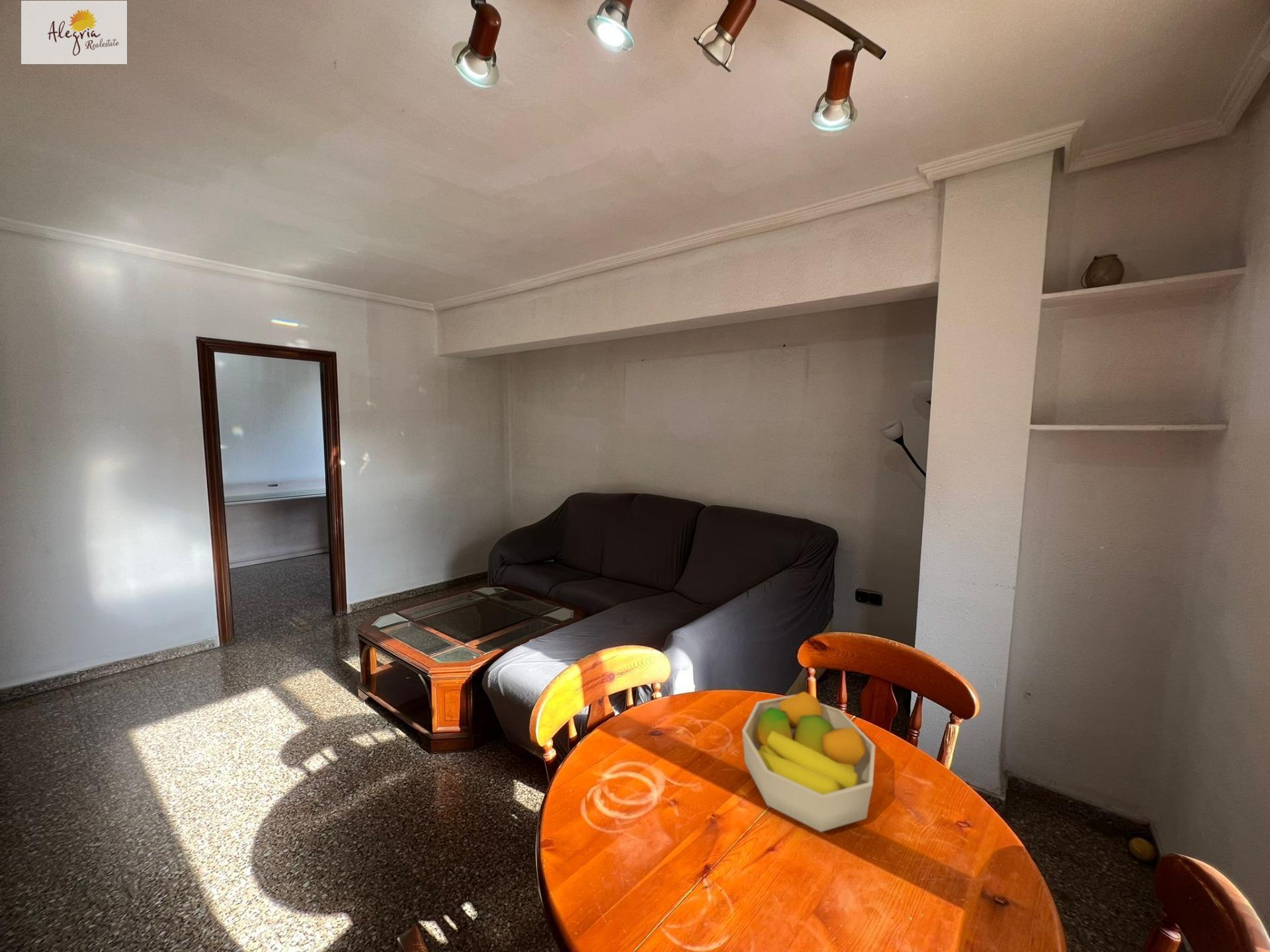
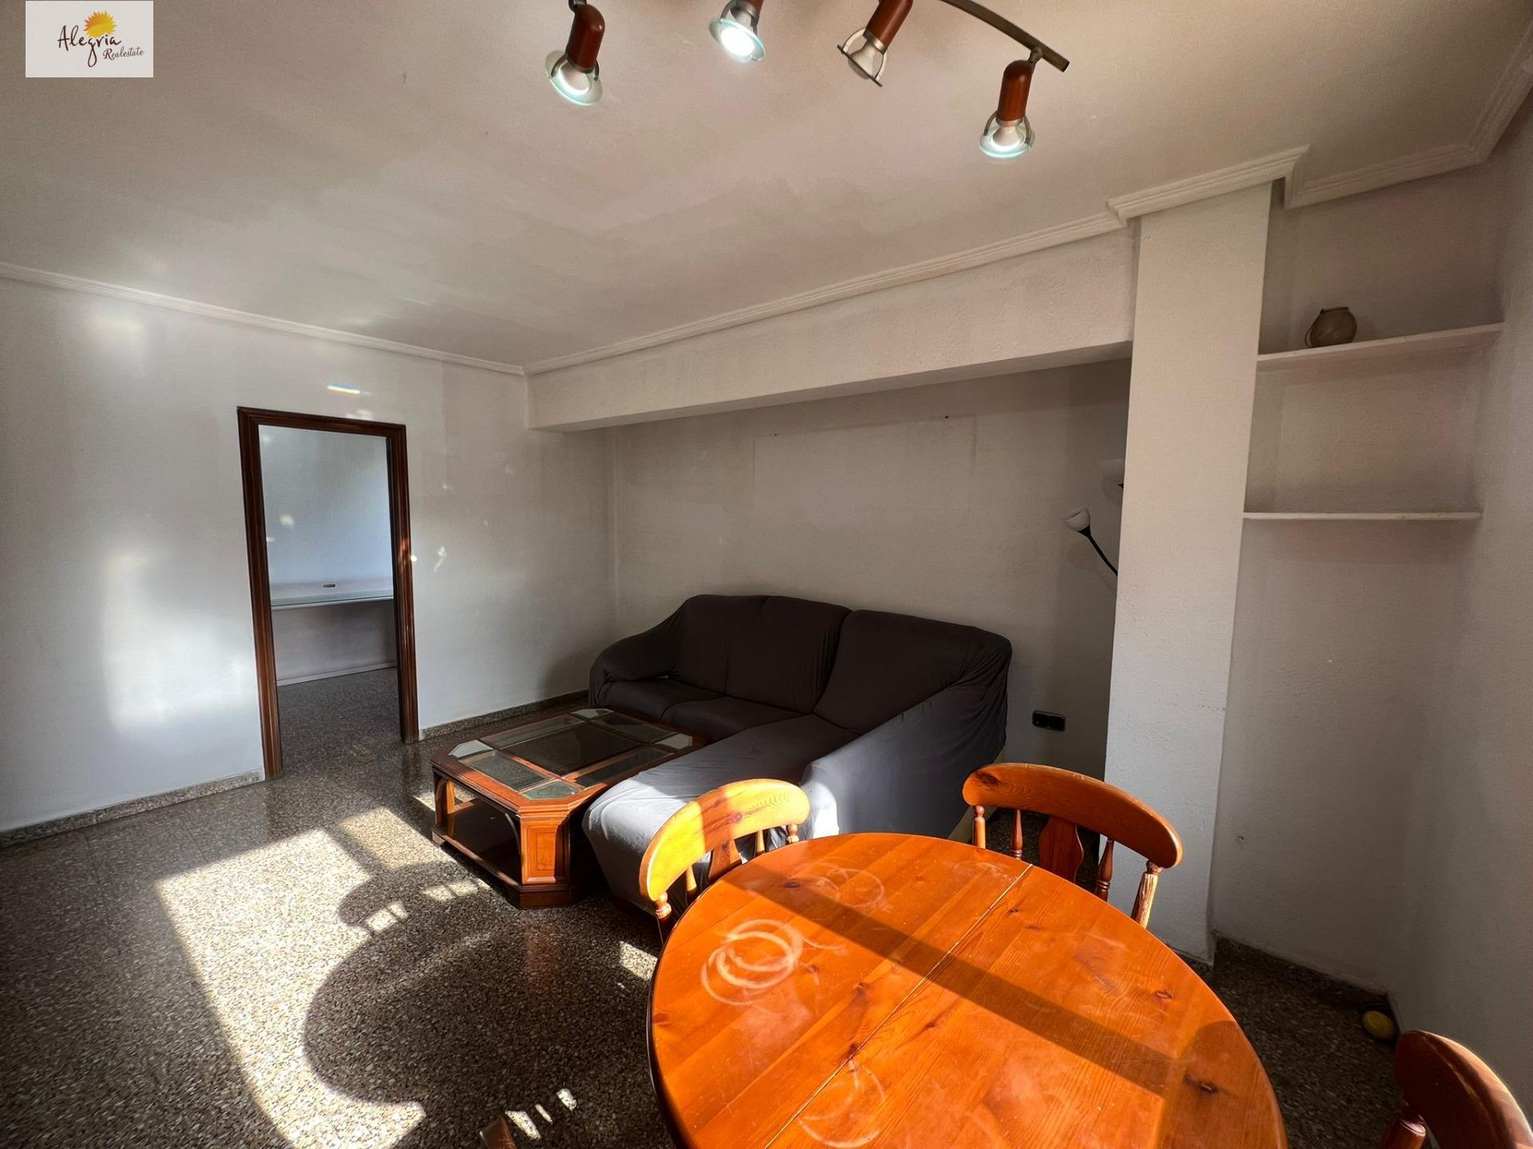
- fruit bowl (806, 749)
